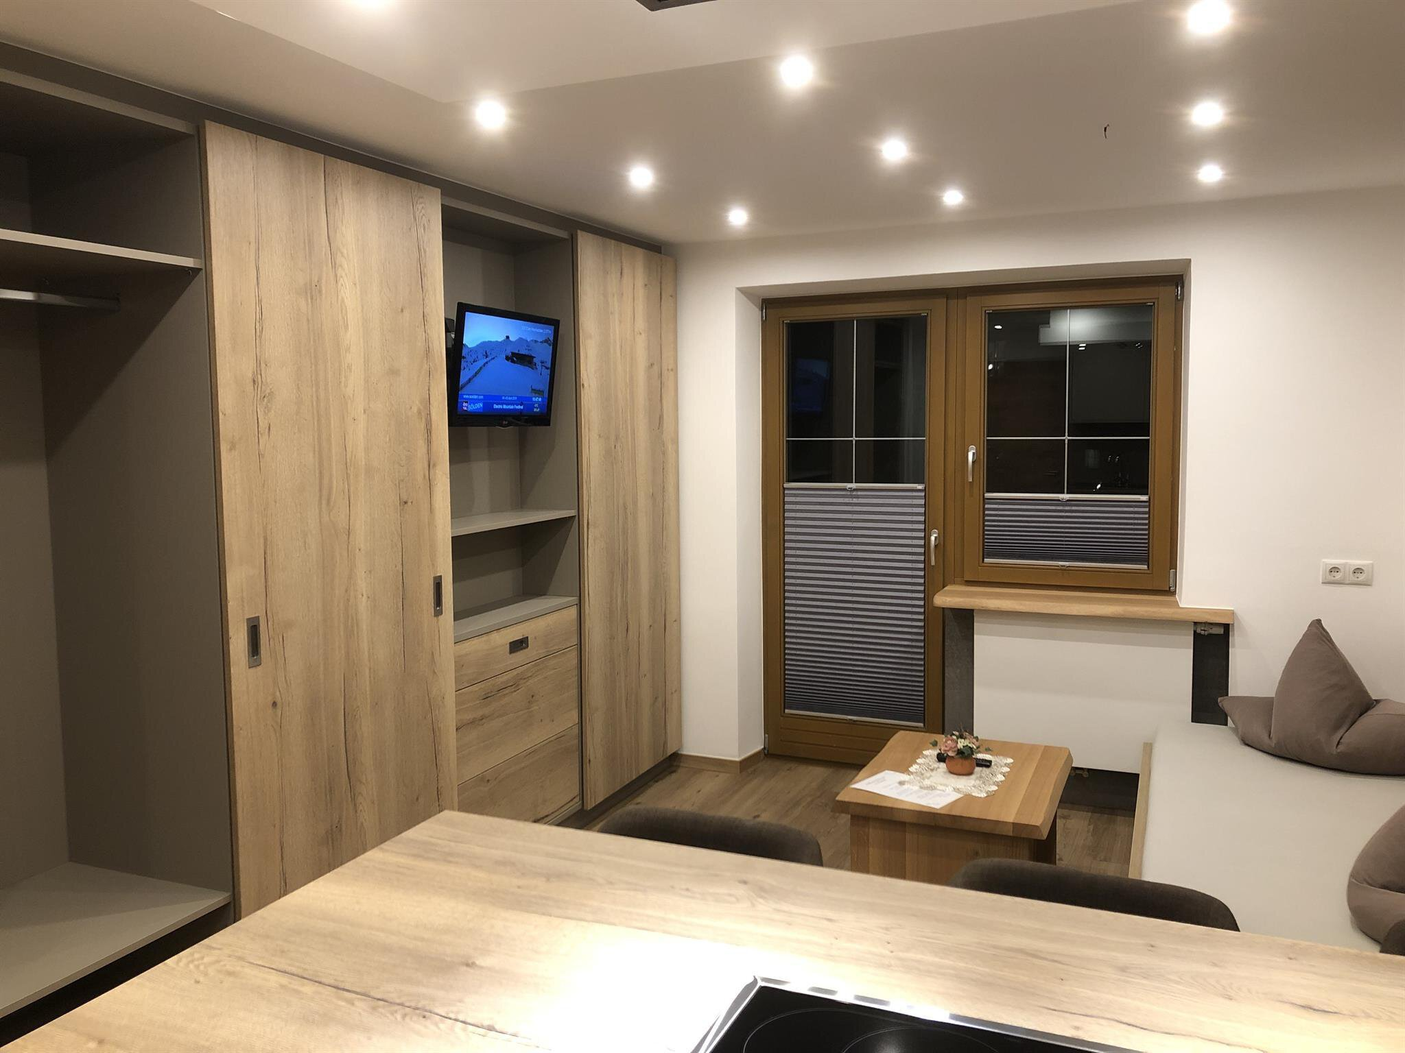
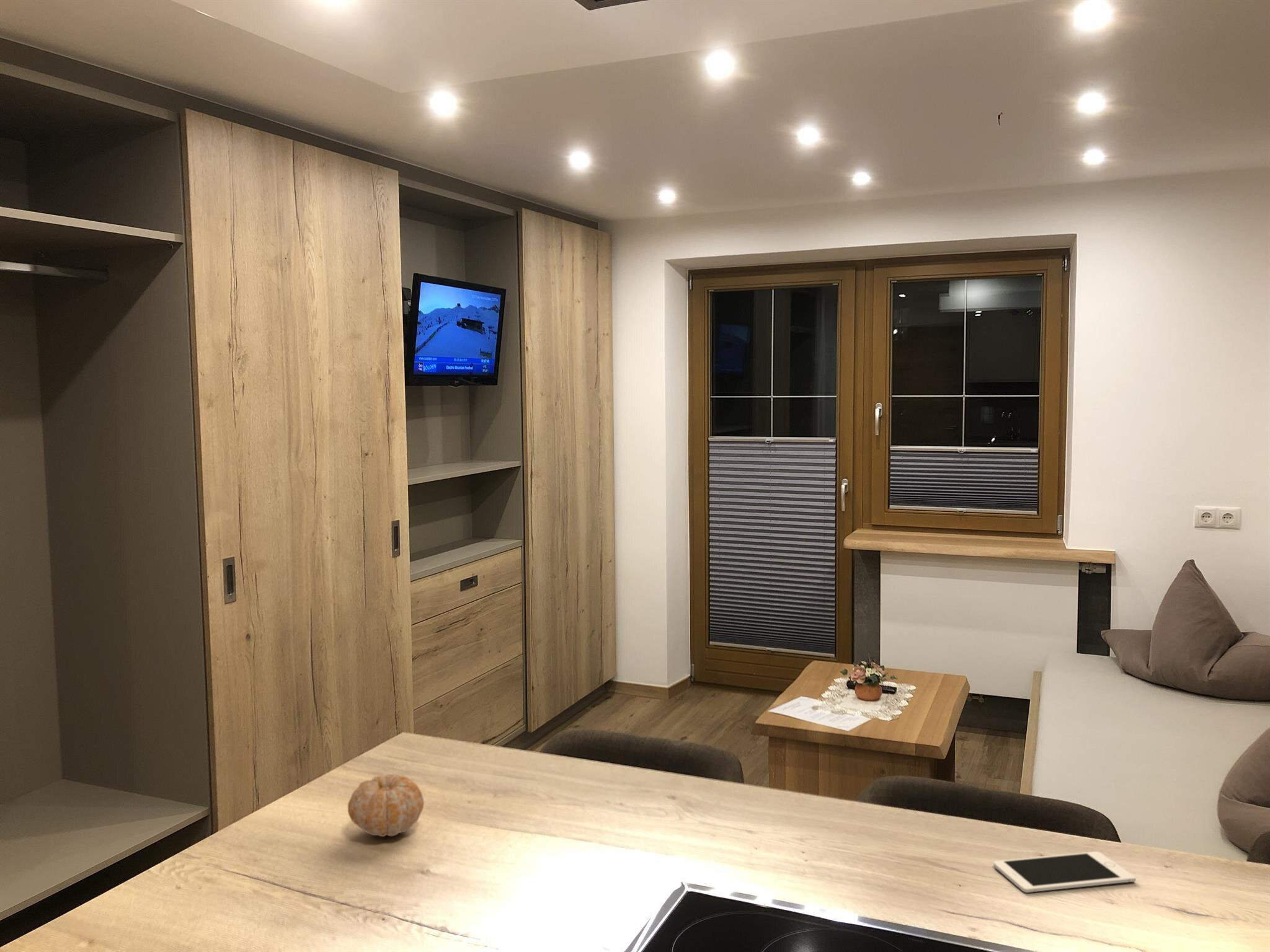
+ cell phone (1063, 871)
+ fruit (386, 806)
